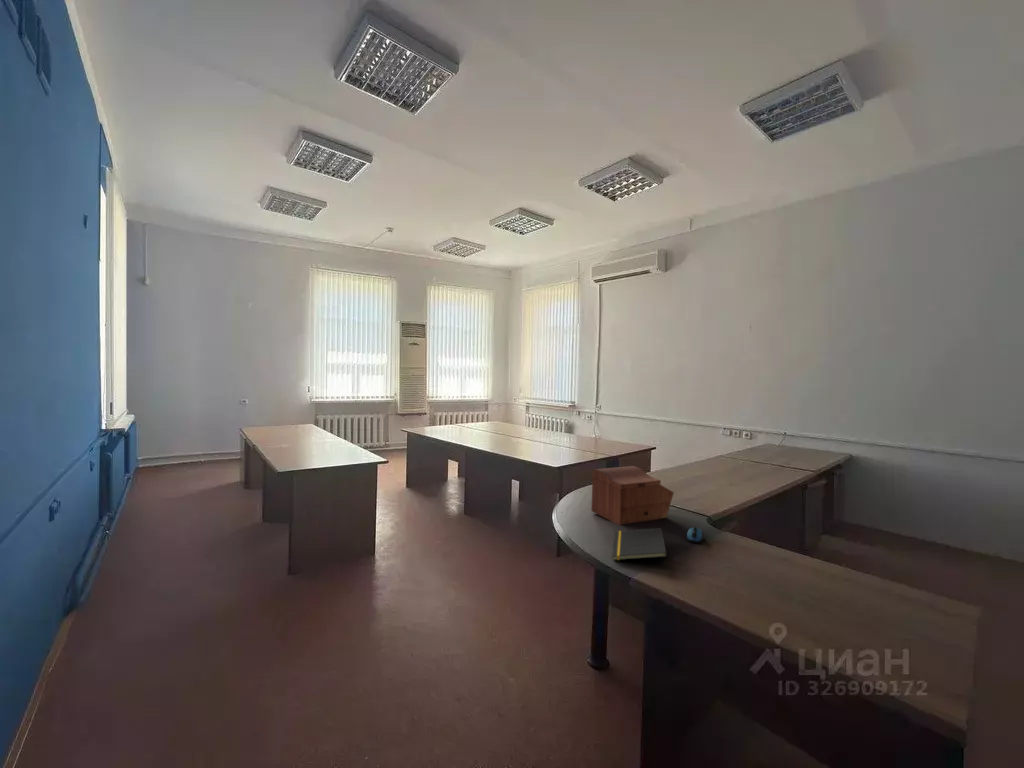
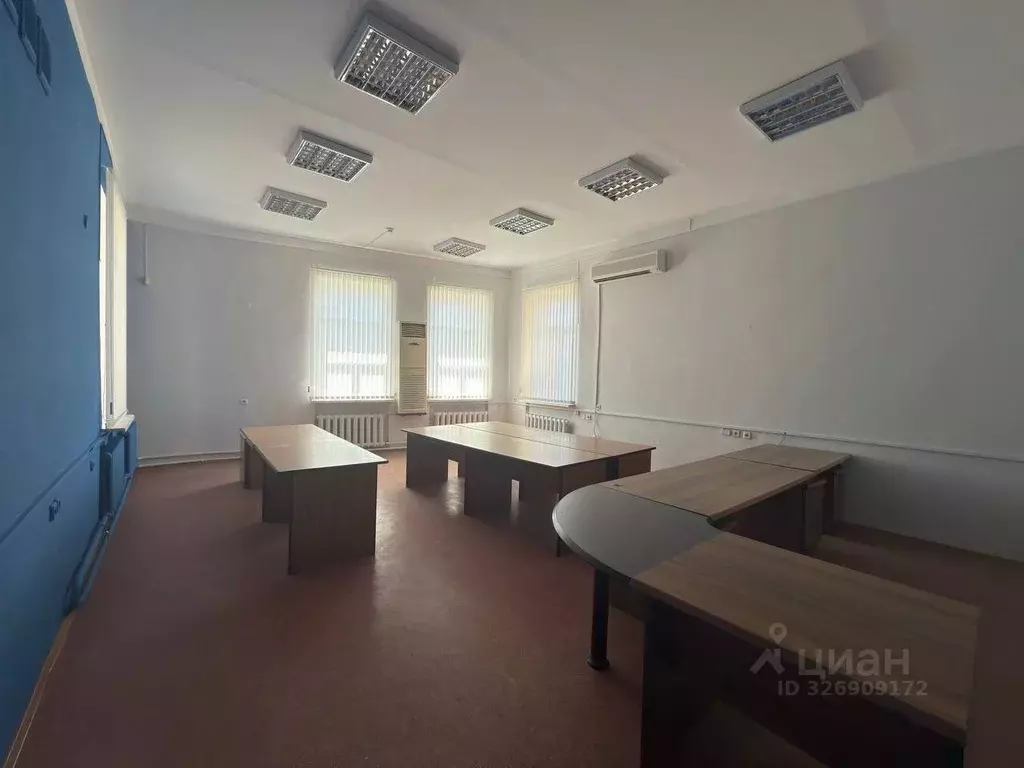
- computer mouse (695, 533)
- notepad (638, 543)
- sewing box (633, 492)
